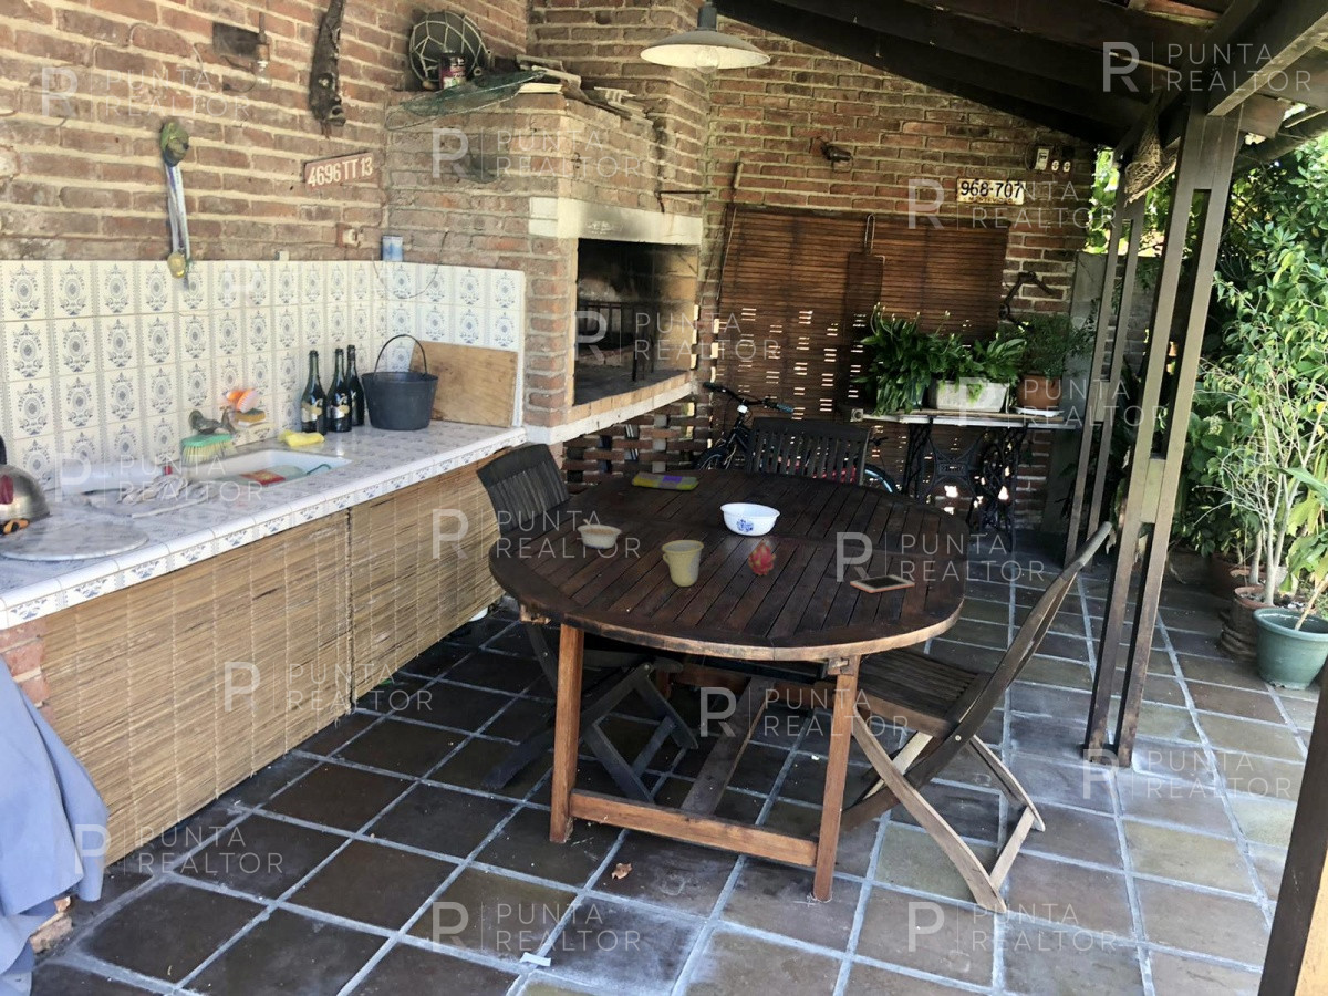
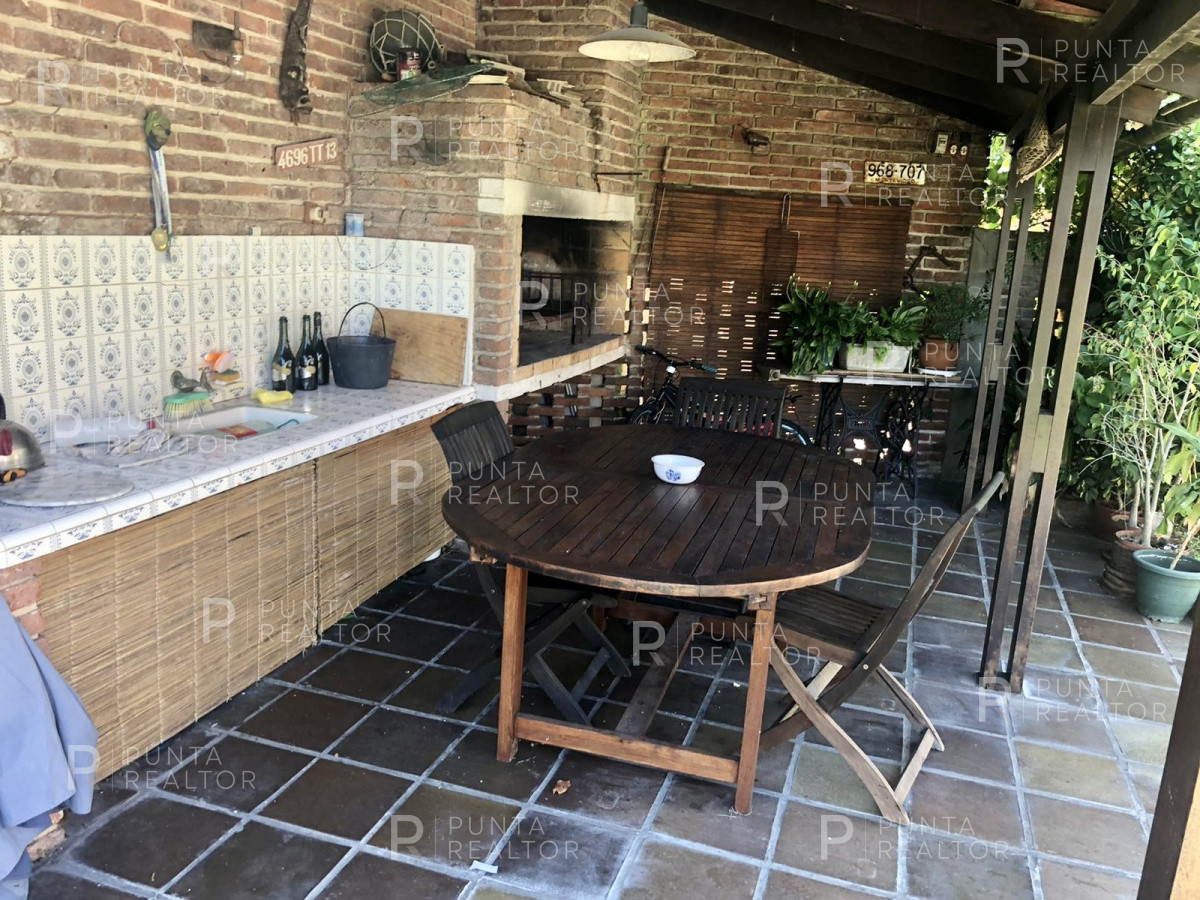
- cup (681, 563)
- cell phone (882, 583)
- legume (596, 535)
- dish towel (664, 480)
- fruit (762, 556)
